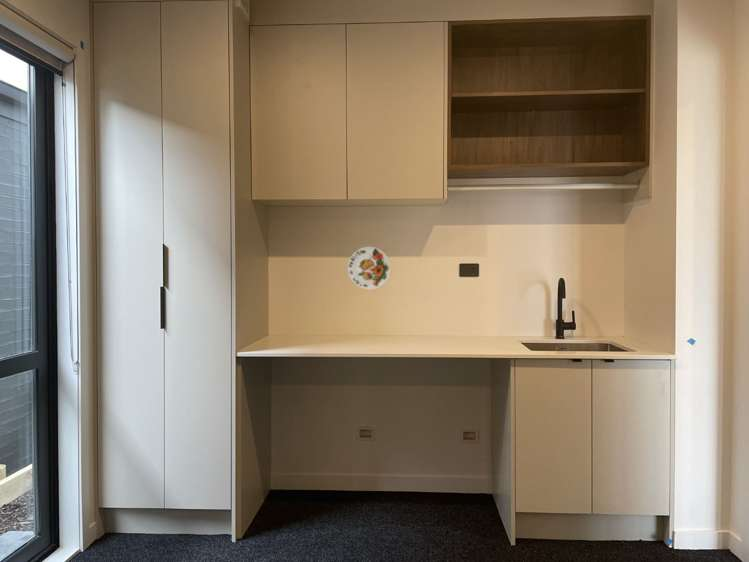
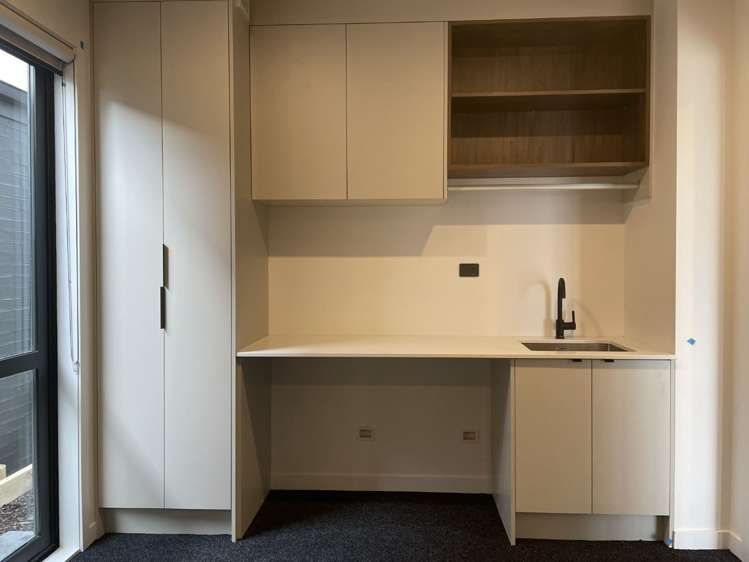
- decorative plate (369, 268)
